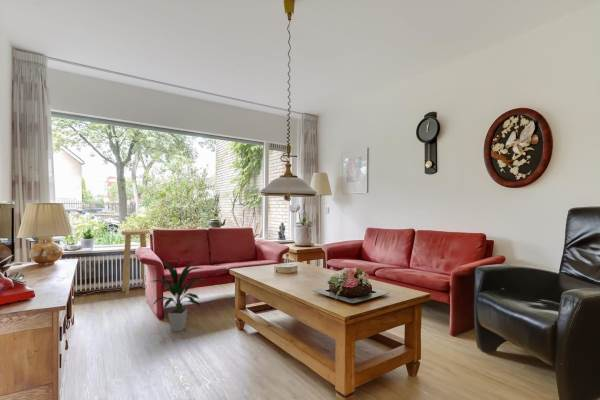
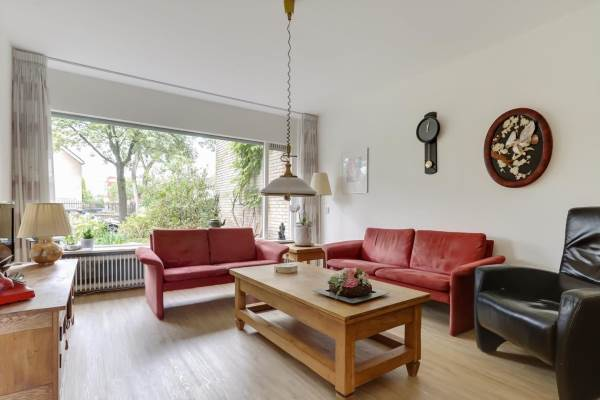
- stool (141, 264)
- indoor plant (180, 294)
